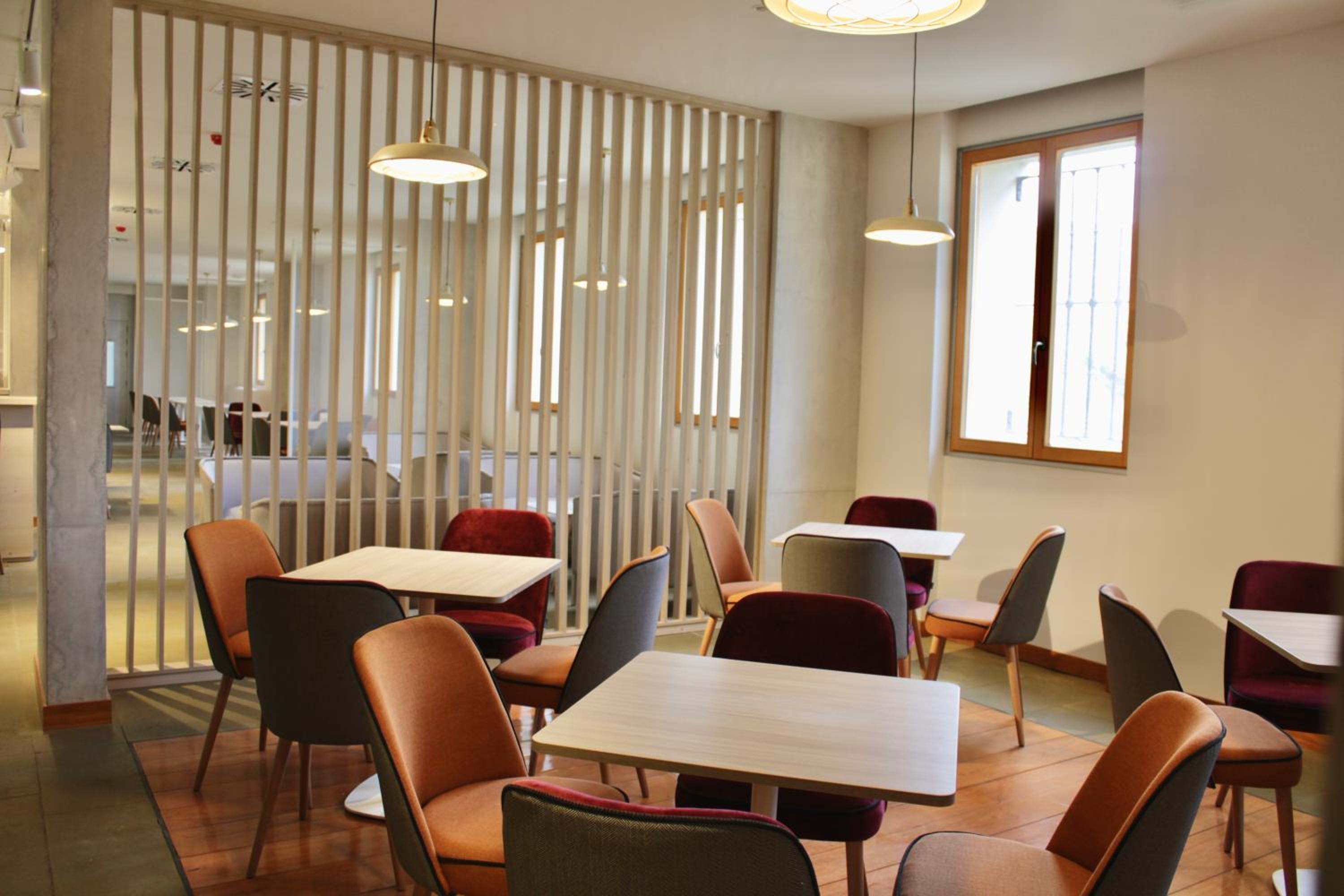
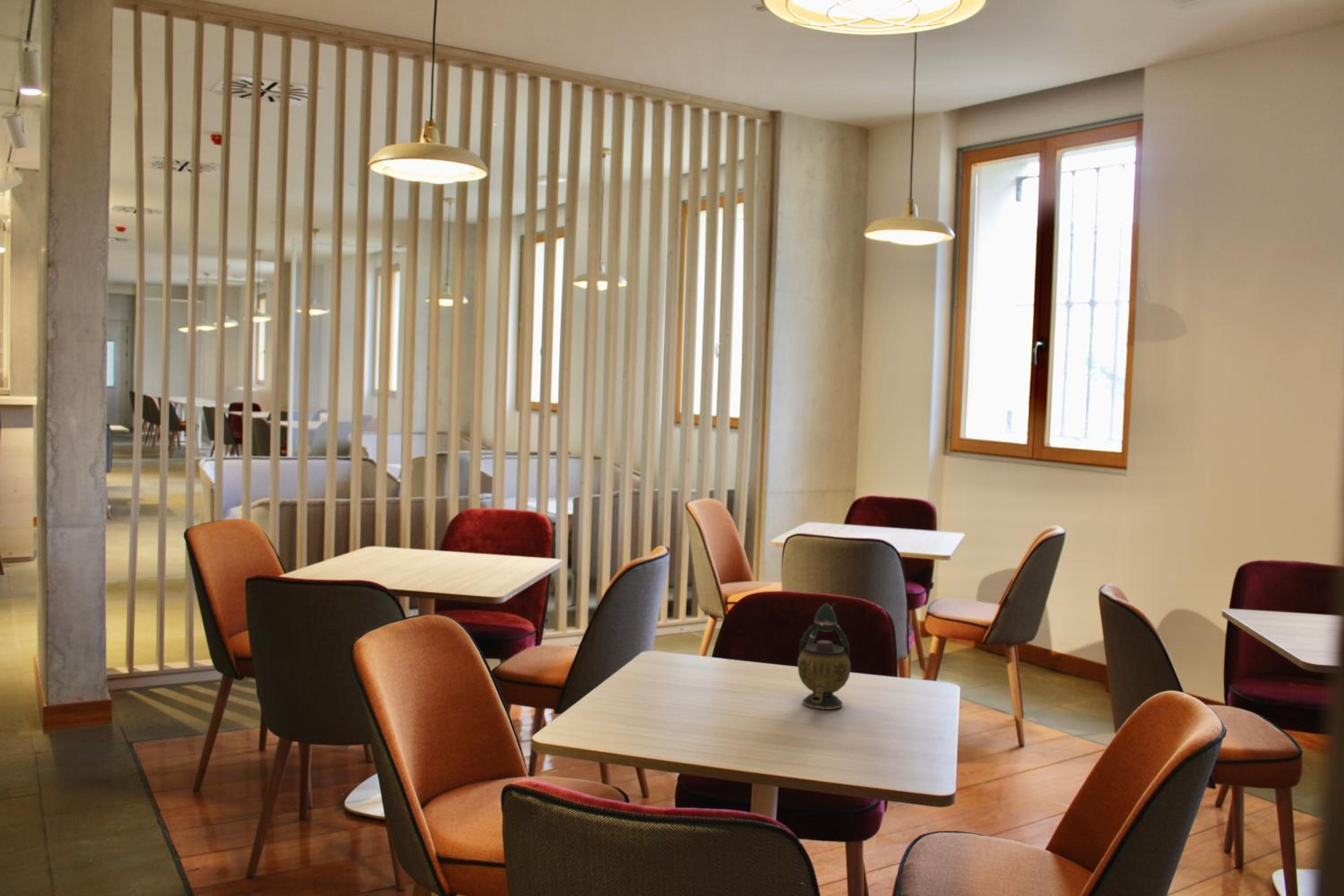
+ teapot (823, 656)
